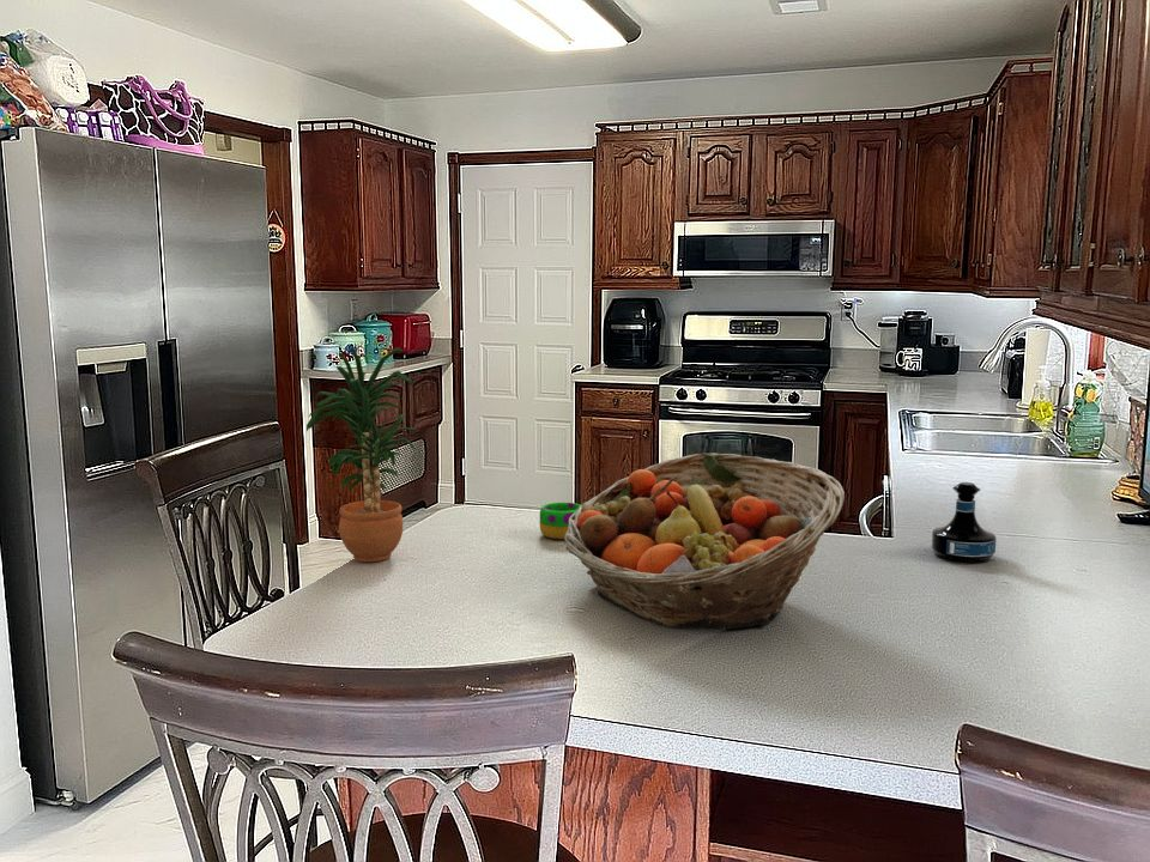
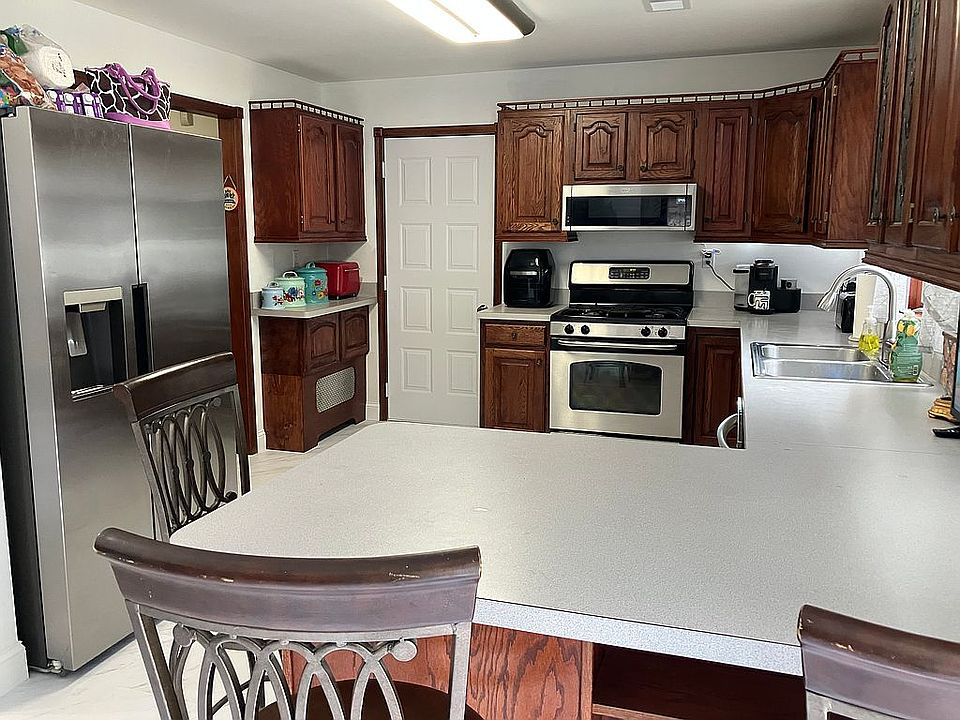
- tequila bottle (964, 520)
- fruit basket (697, 532)
- mug (567, 520)
- potted plant (358, 454)
